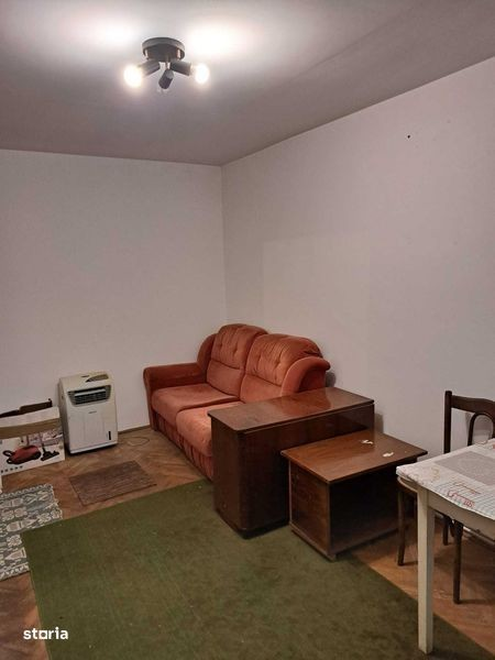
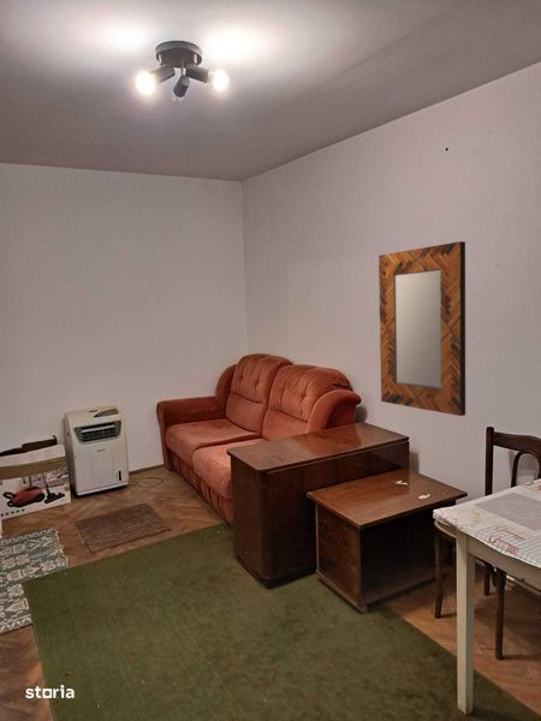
+ home mirror (418, 329)
